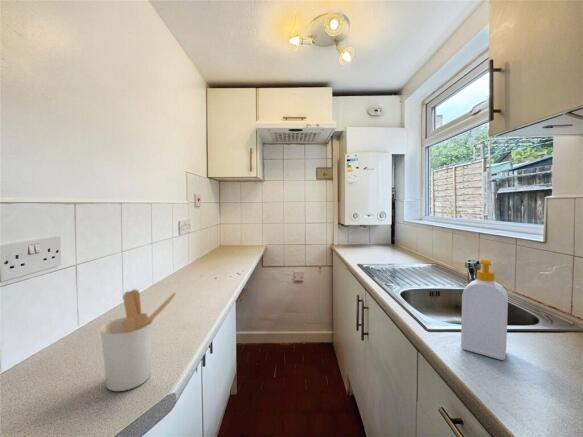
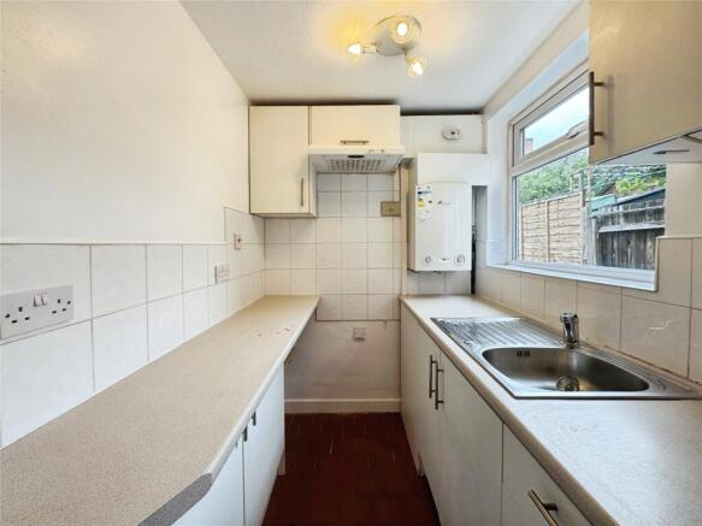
- utensil holder (141, 335)
- soap bottle (484, 304)
